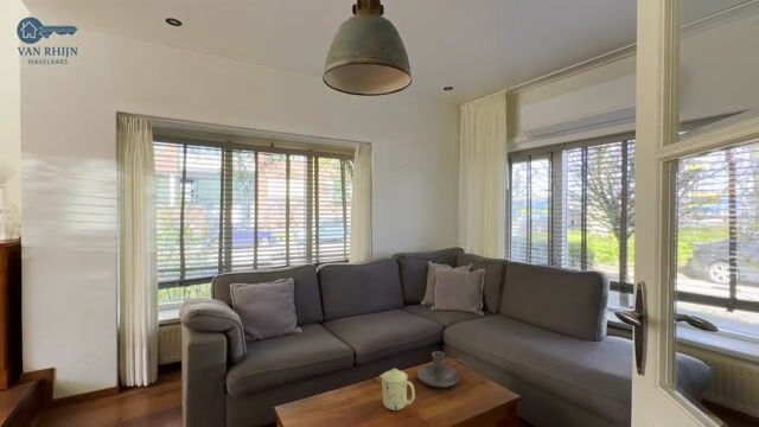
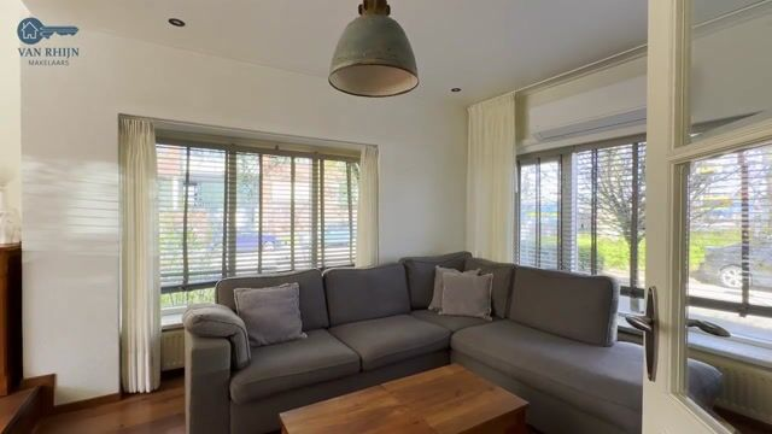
- candle holder (442, 367)
- mug (396, 388)
